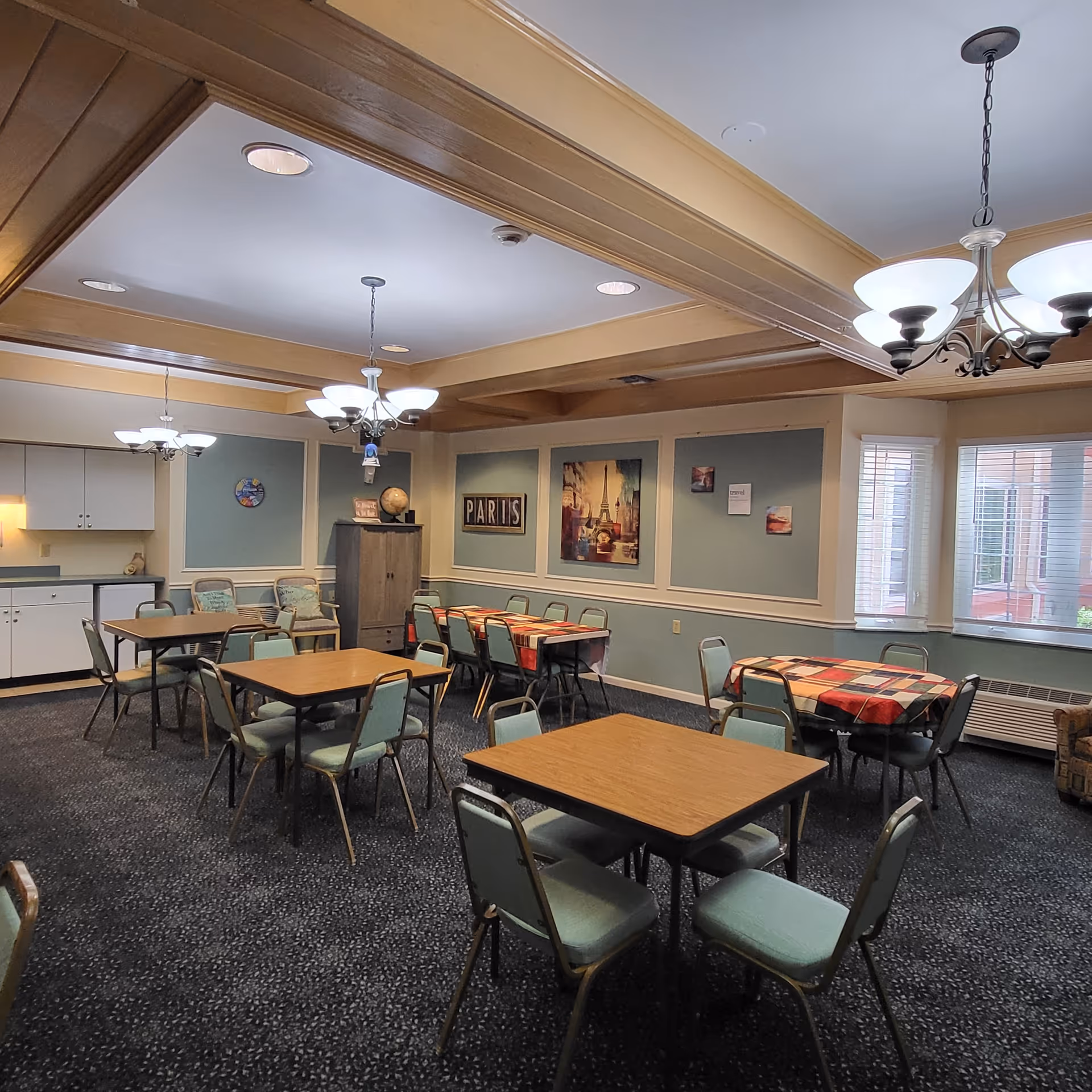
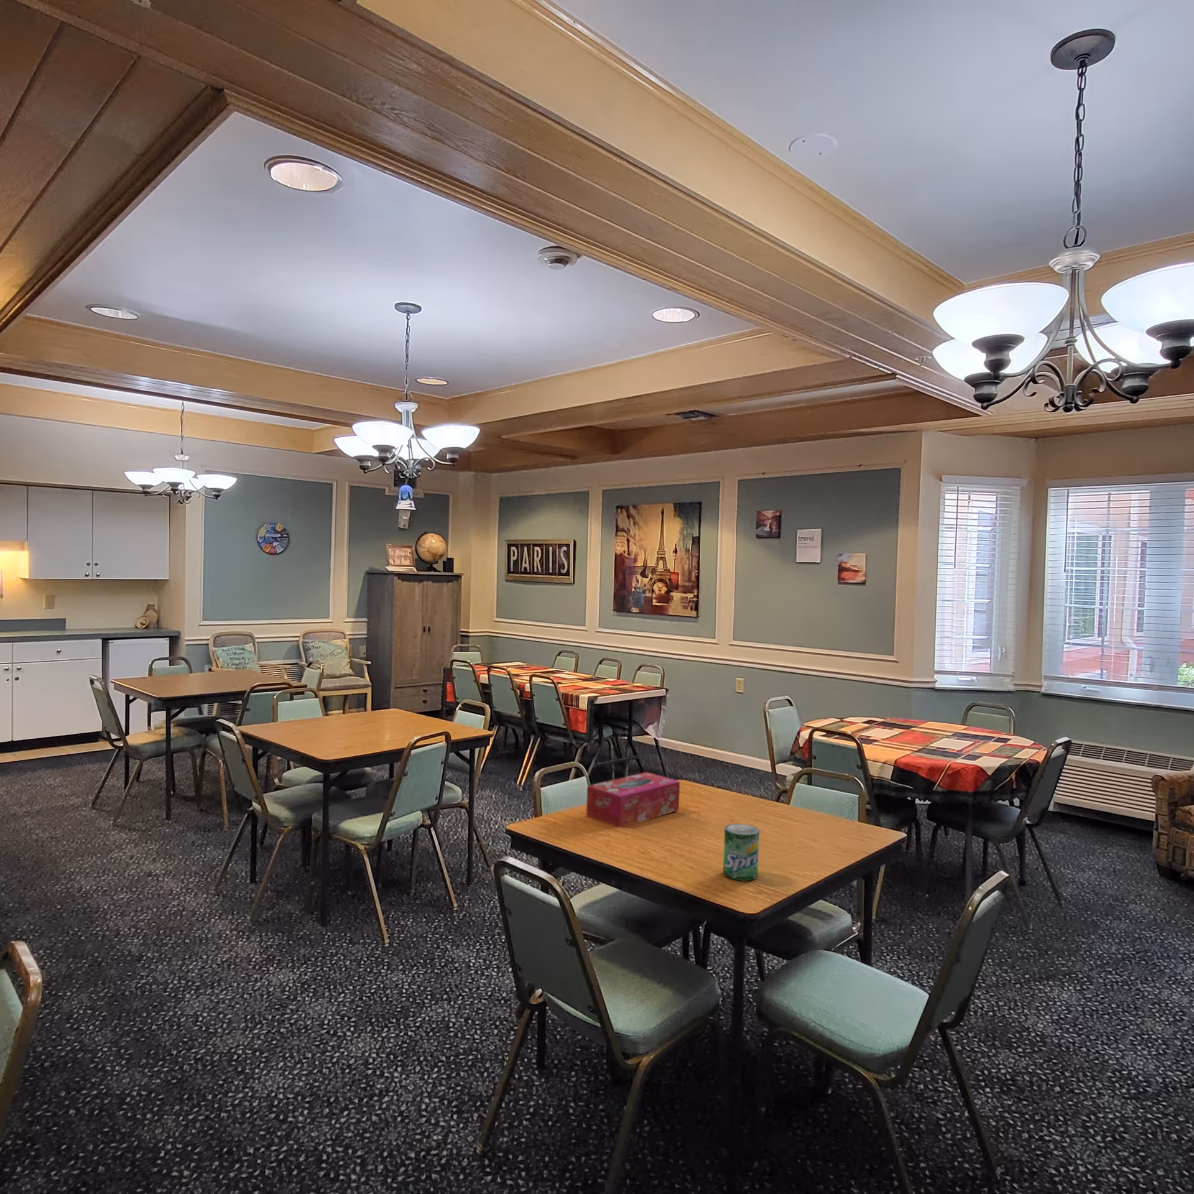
+ beverage can (740, 852)
+ tissue box (634, 798)
